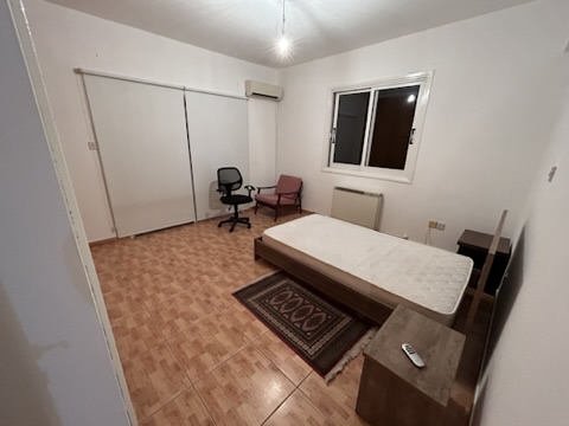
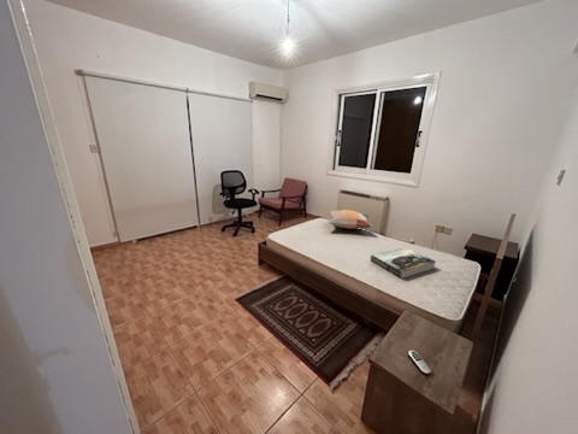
+ book (401, 260)
+ decorative pillow (349, 218)
